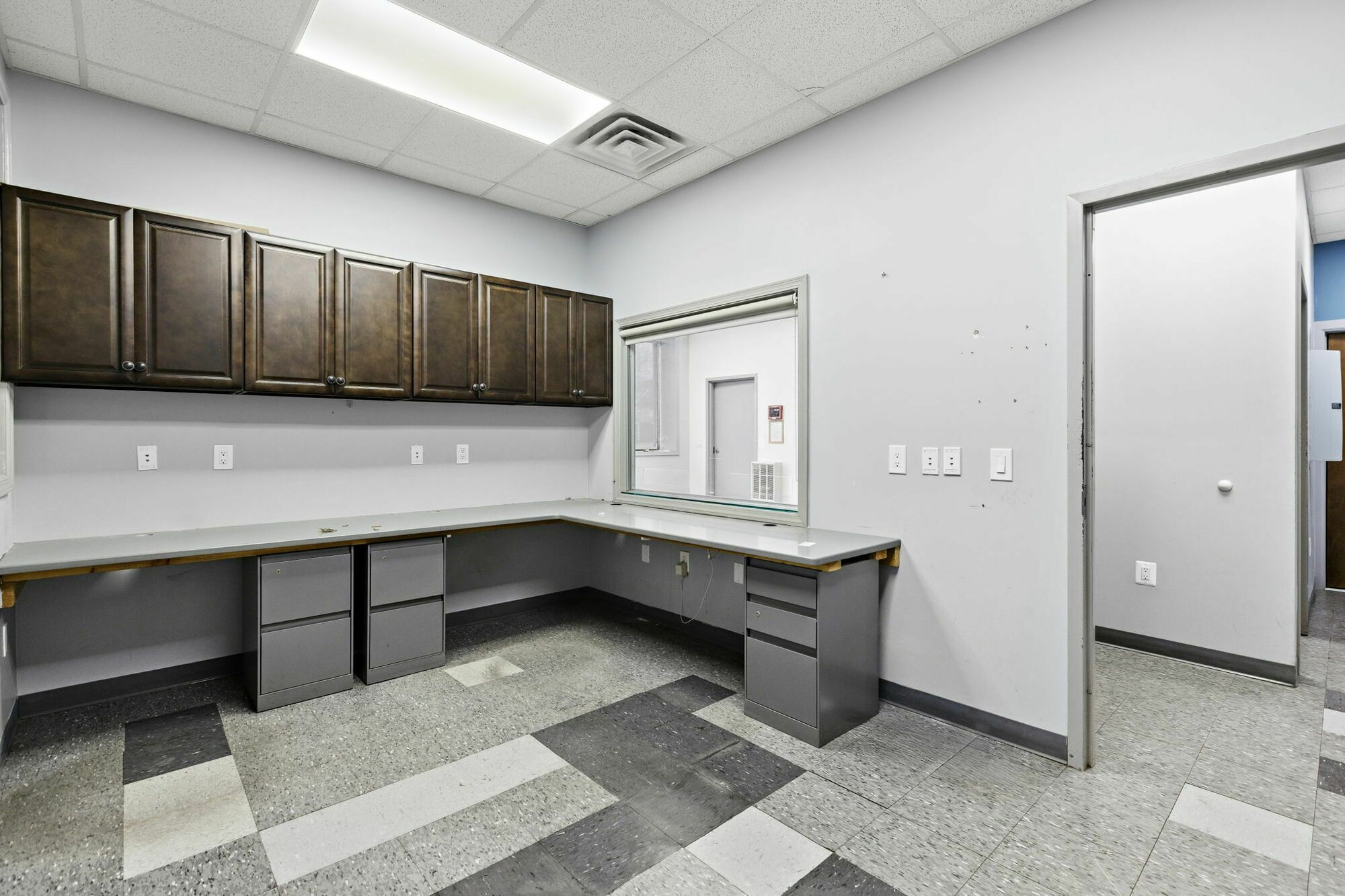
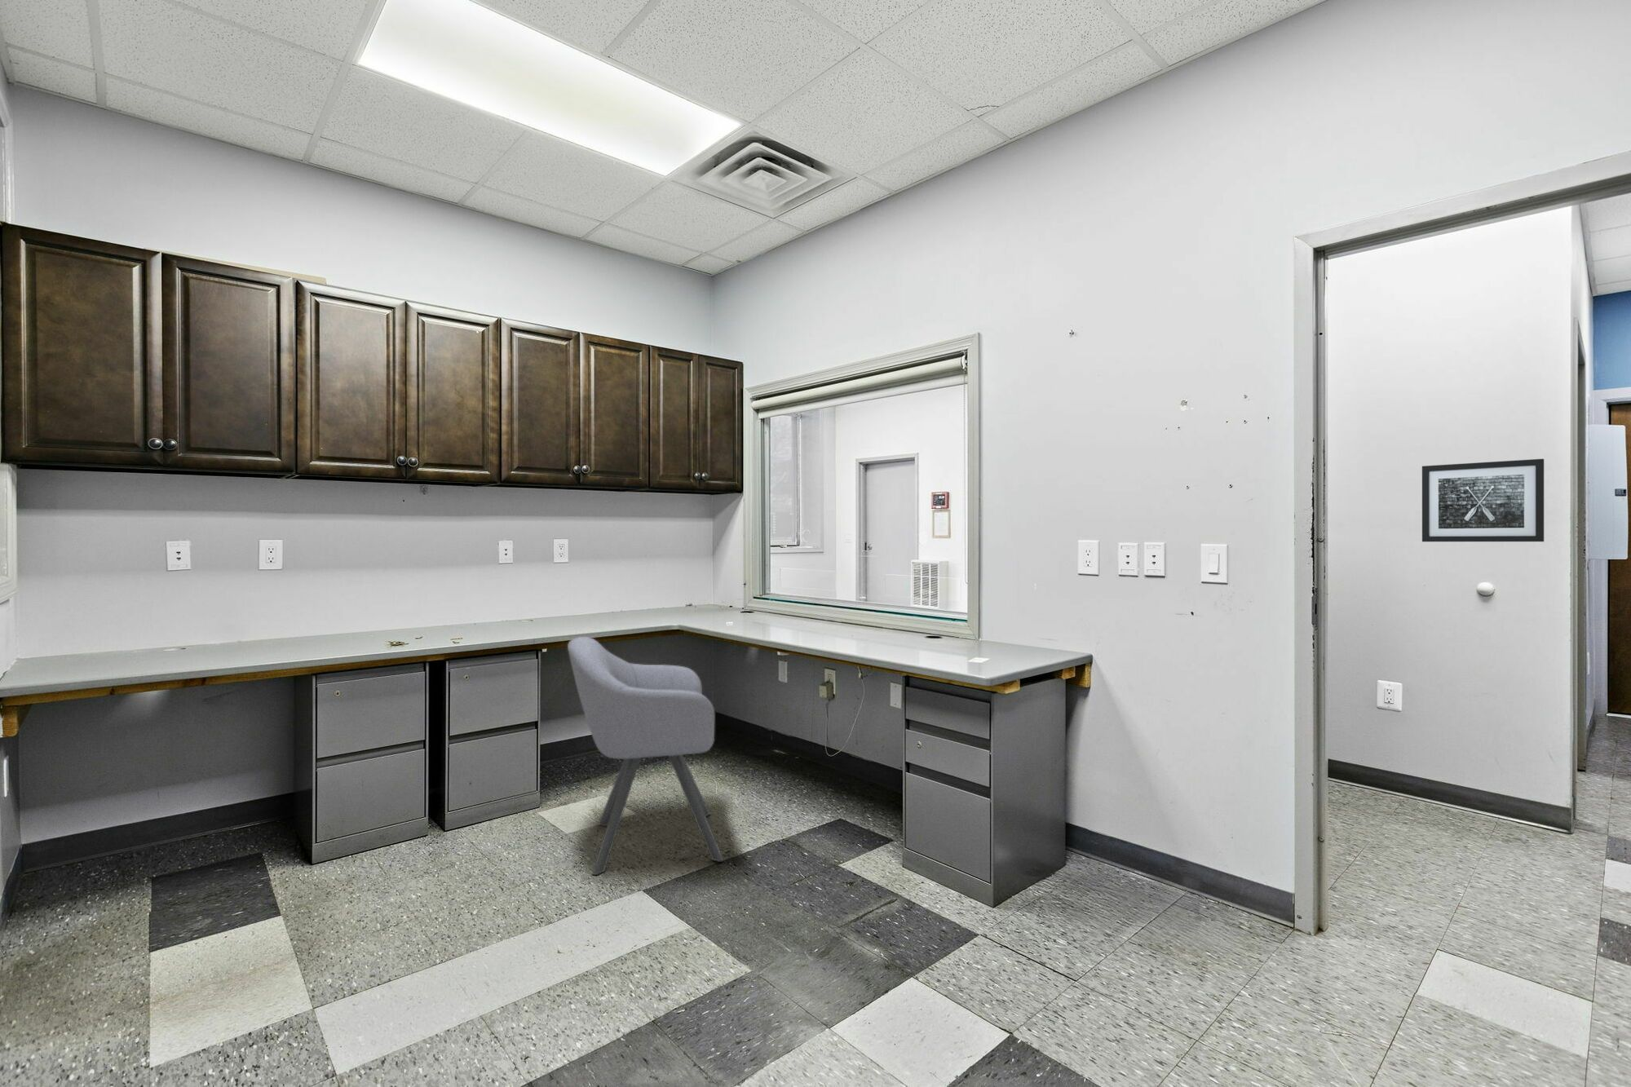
+ wall art (1481, 501)
+ chair (644, 739)
